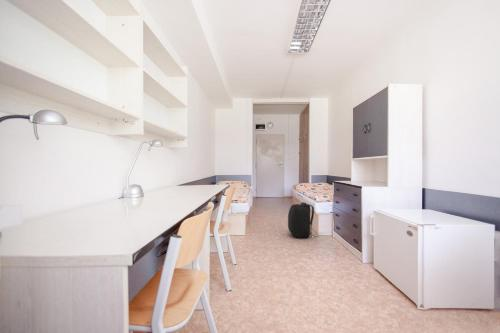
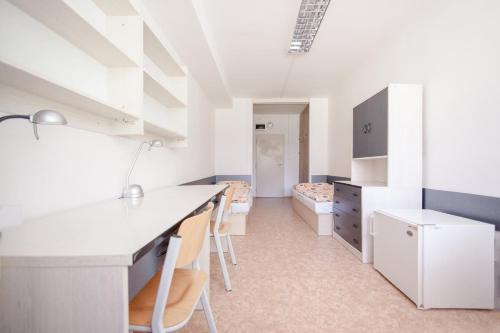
- backpack (302, 219)
